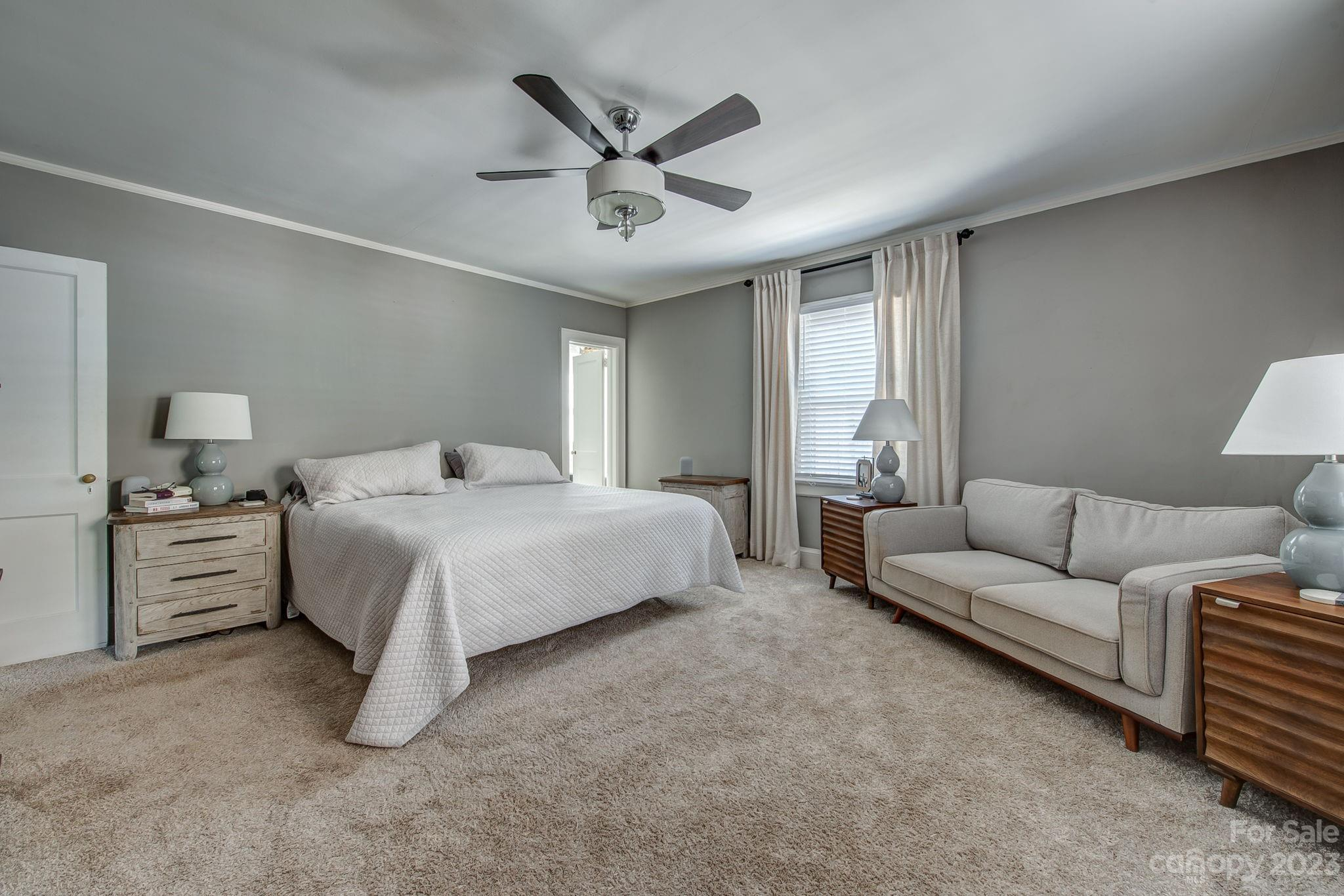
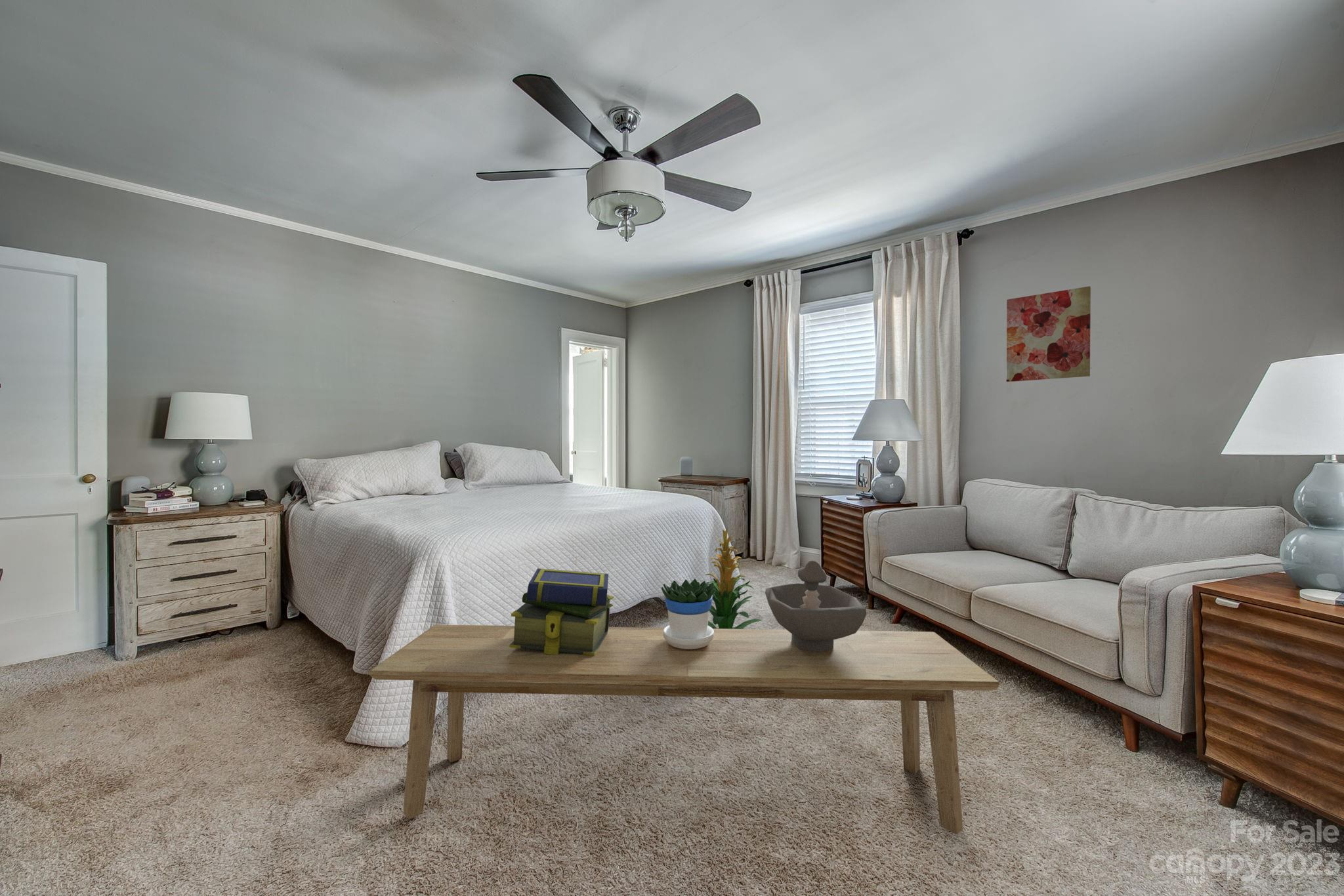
+ indoor plant (725, 585)
+ decorative bowl (812, 601)
+ bench (679, 696)
+ flowerpot (688, 613)
+ stack of books (566, 606)
+ wall art (1047, 336)
